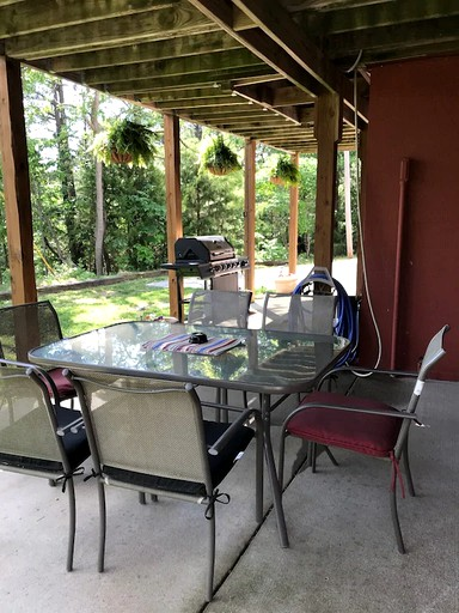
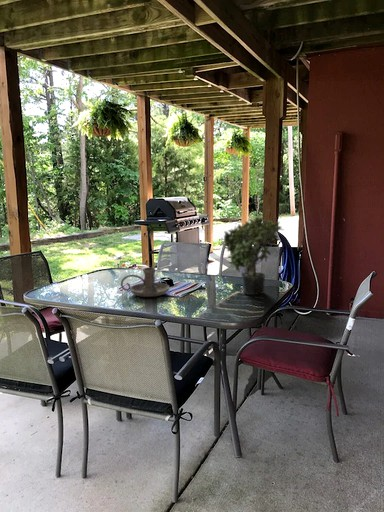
+ candle holder (145, 281)
+ potted plant (256, 254)
